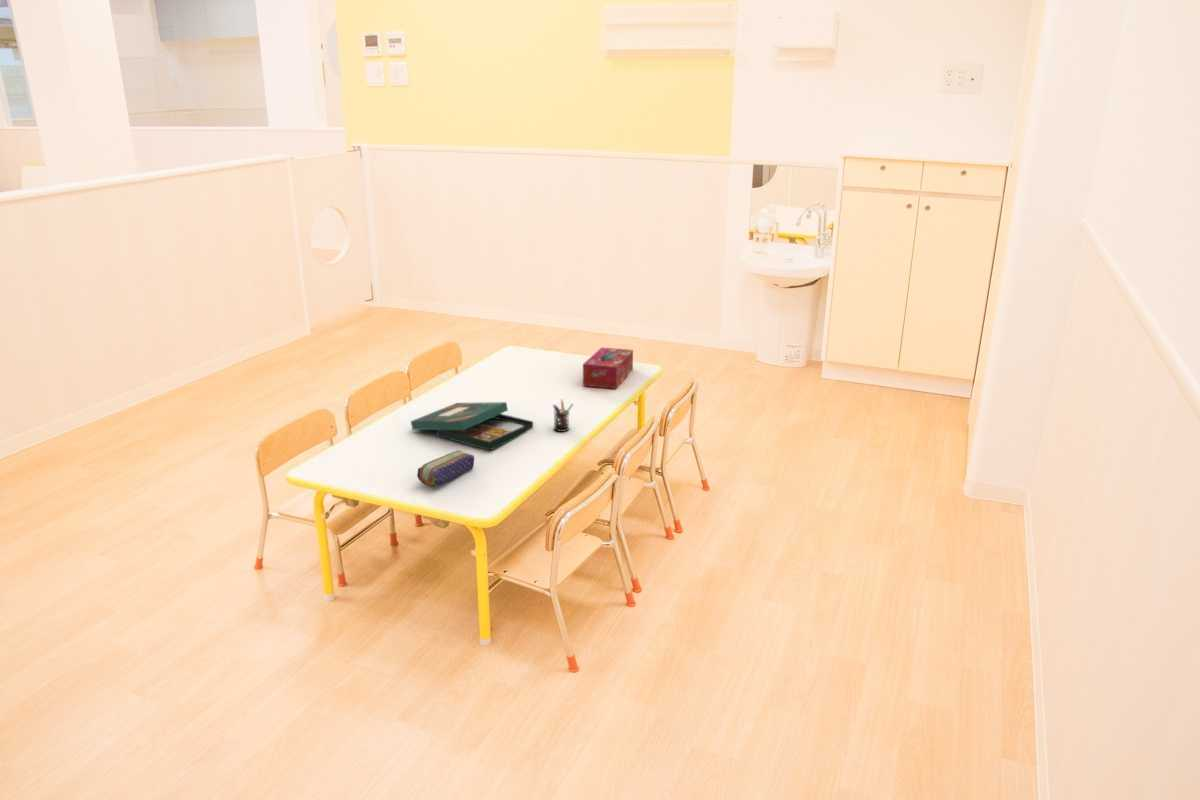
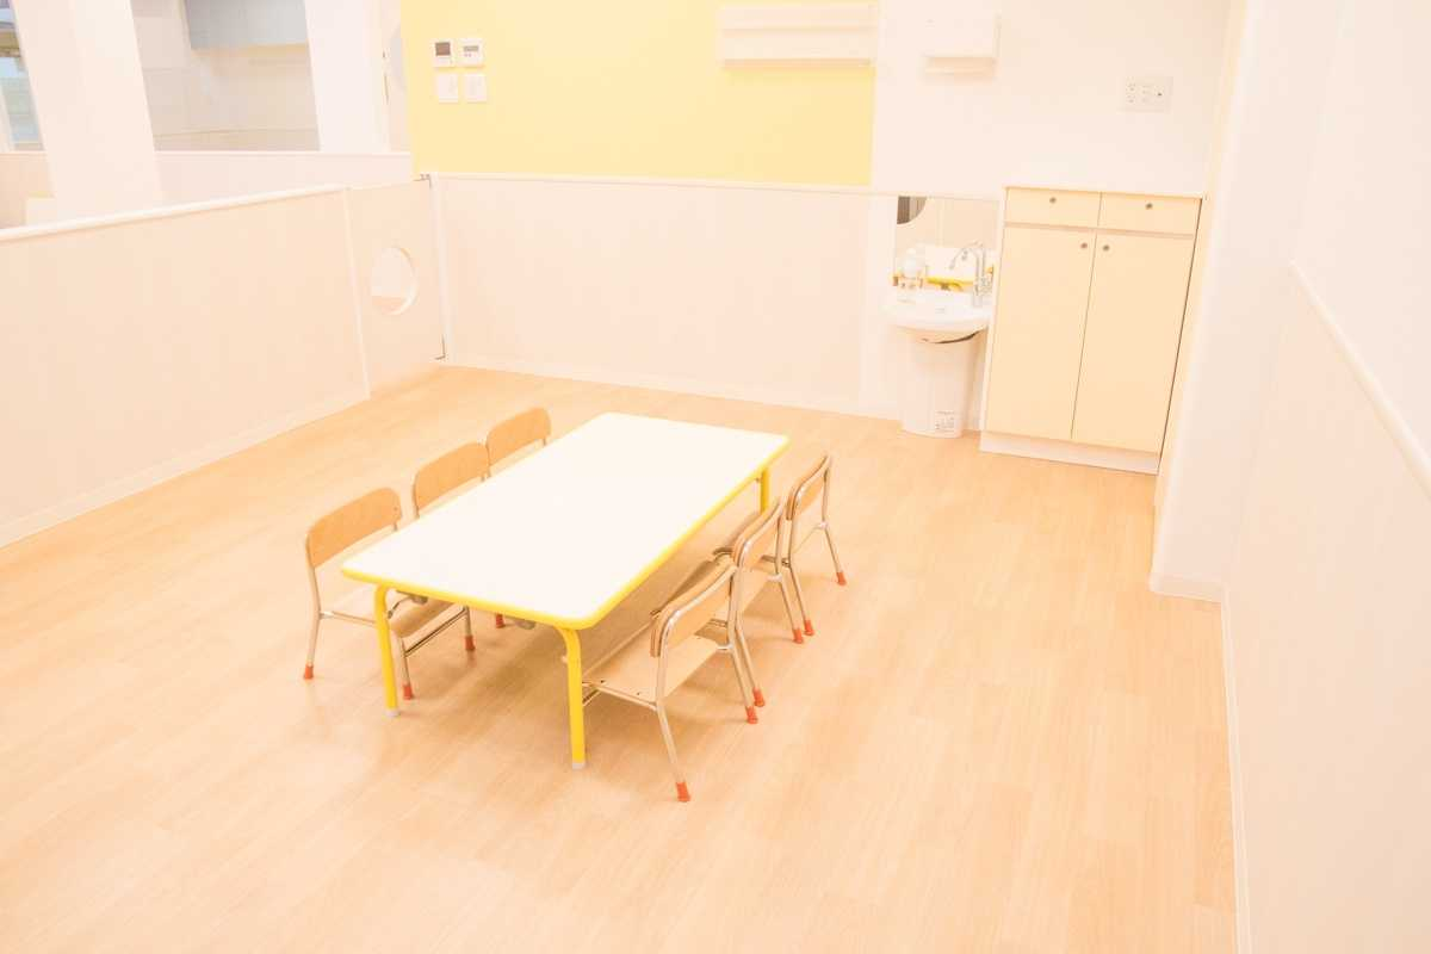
- tissue box (608, 367)
- pencil case (445, 467)
- board game (472, 419)
- pen holder (563, 414)
